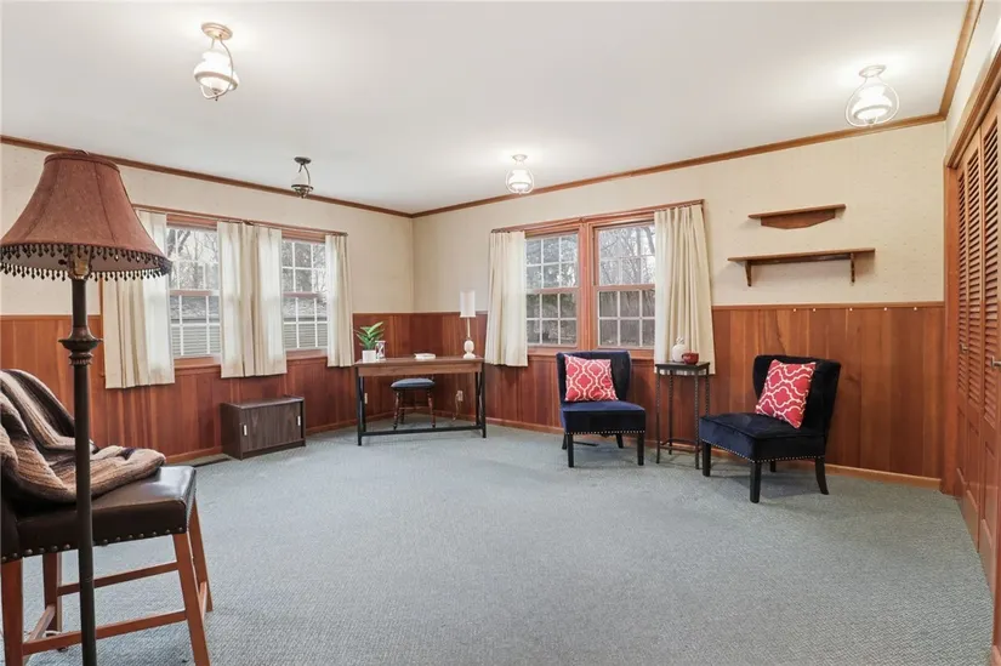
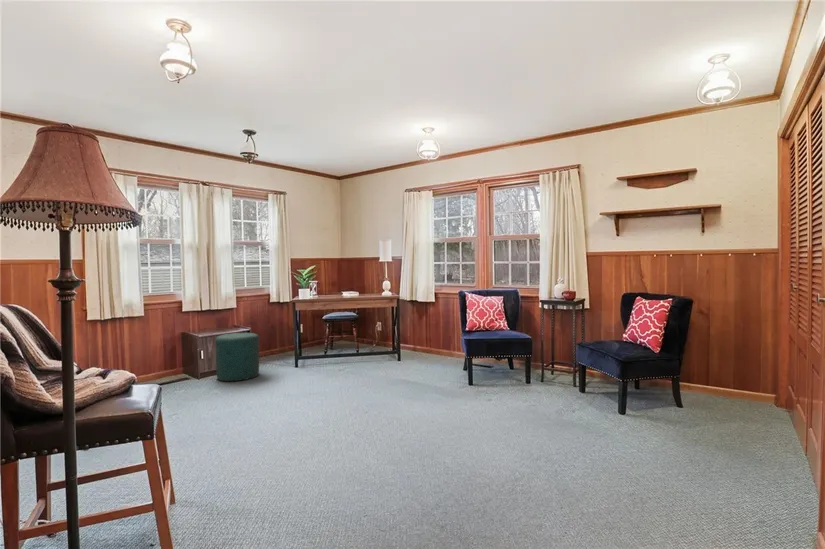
+ ottoman (238, 355)
